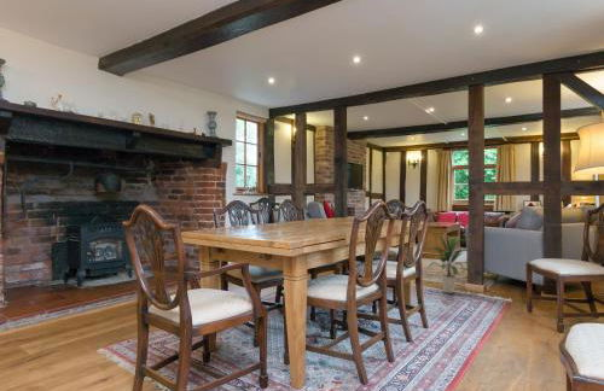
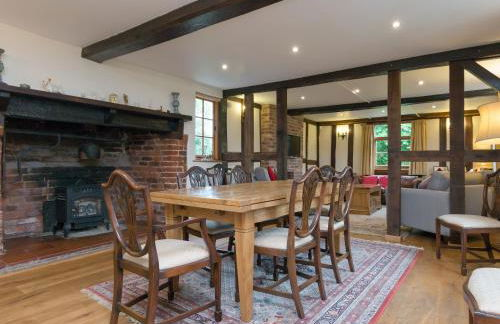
- indoor plant (451, 262)
